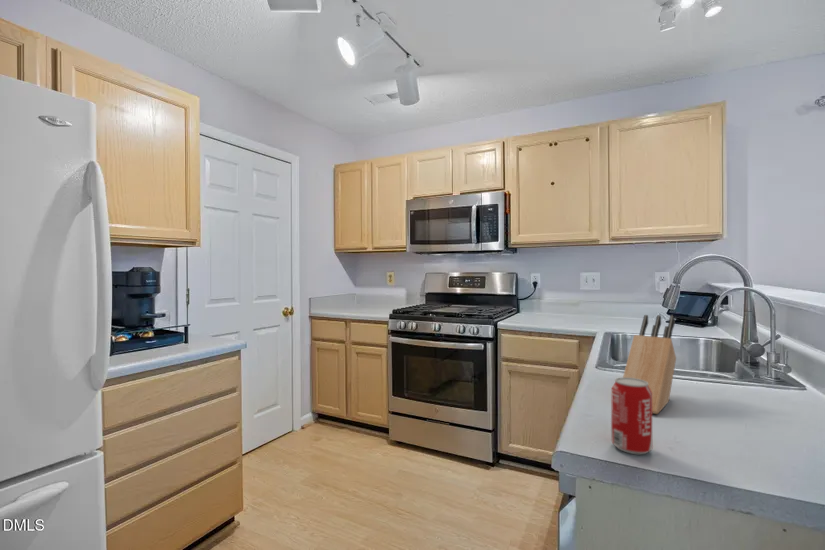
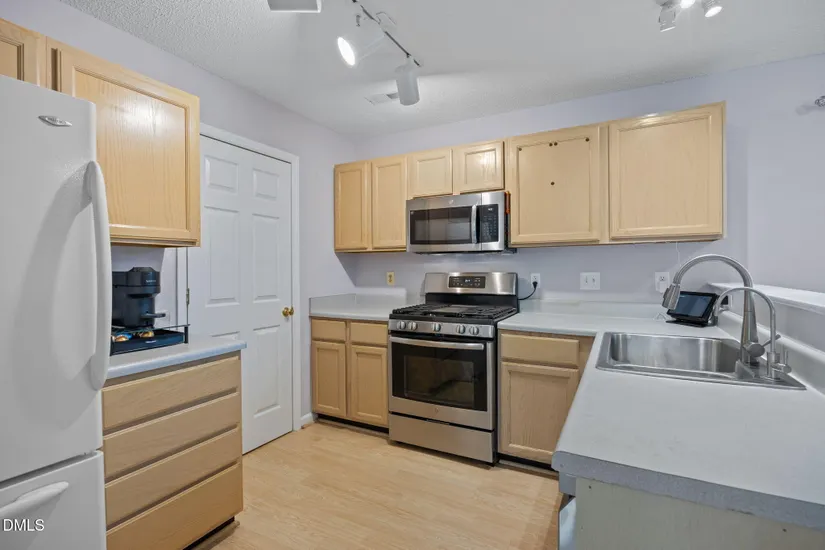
- beverage can (631, 414)
- knife block (649, 358)
